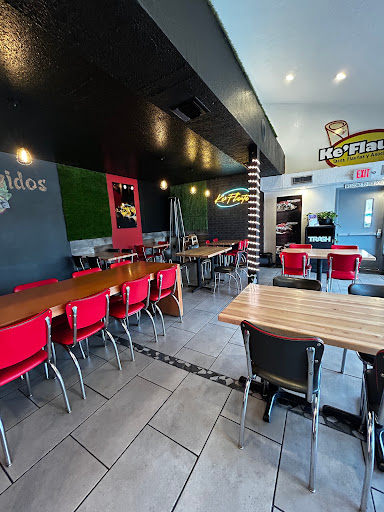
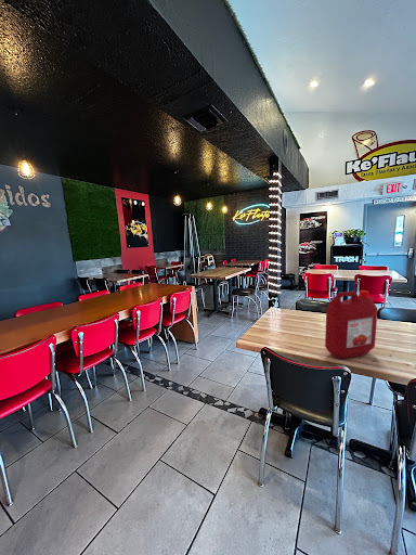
+ ketchup jug (351, 323)
